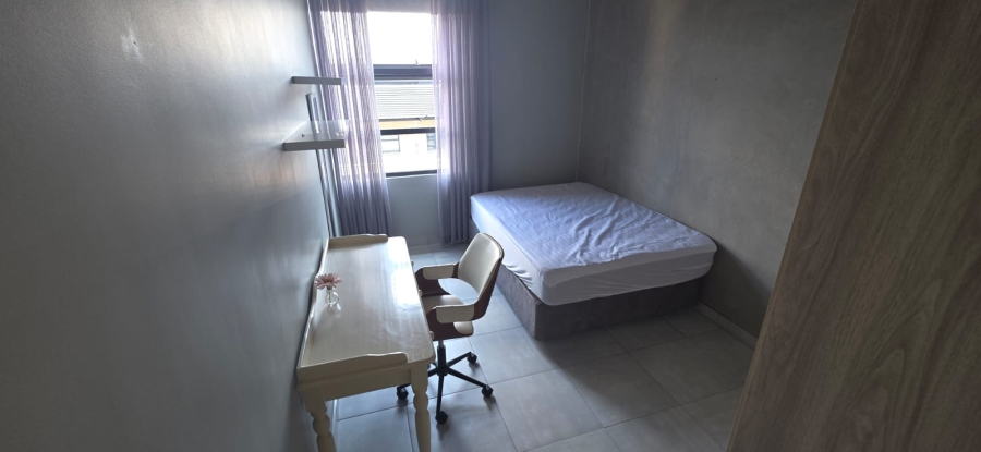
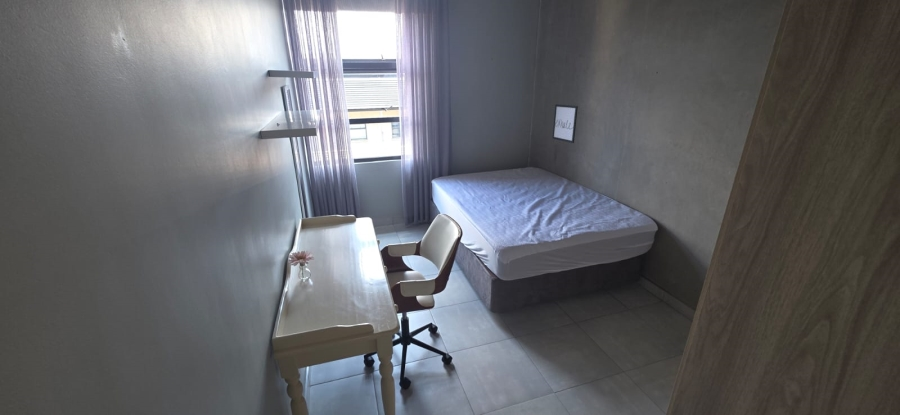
+ wall art (564, 123)
